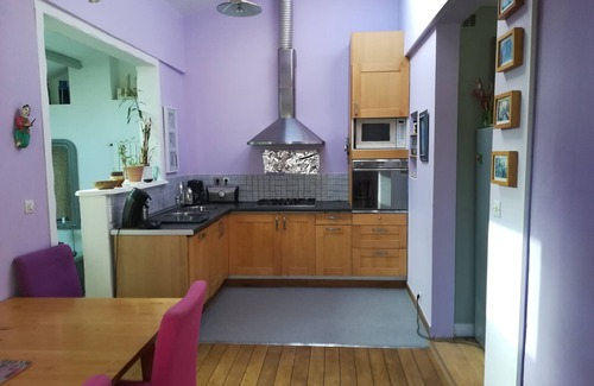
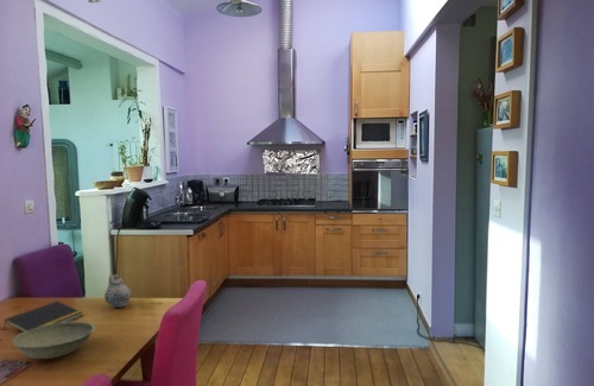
+ notepad (45, 317)
+ teapot (116, 290)
+ bowl (55, 341)
